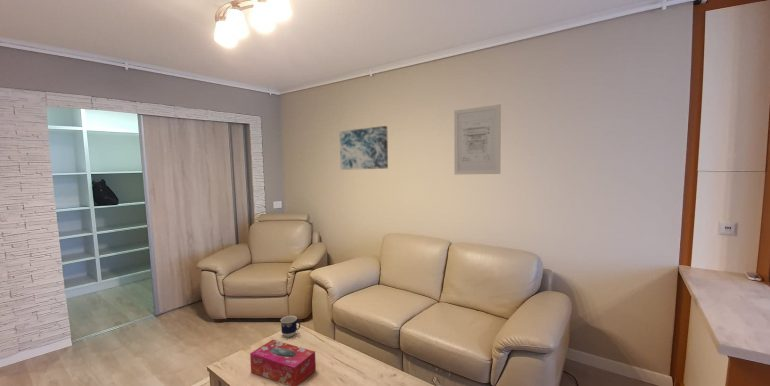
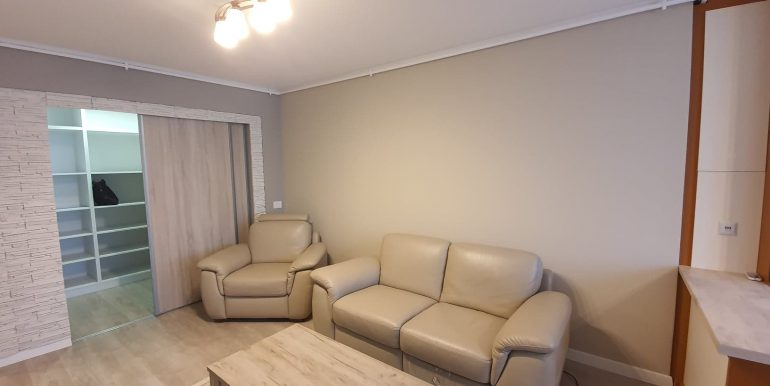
- wall art (362, 149)
- tissue box (283, 361)
- cup (291, 327)
- wall art (476, 141)
